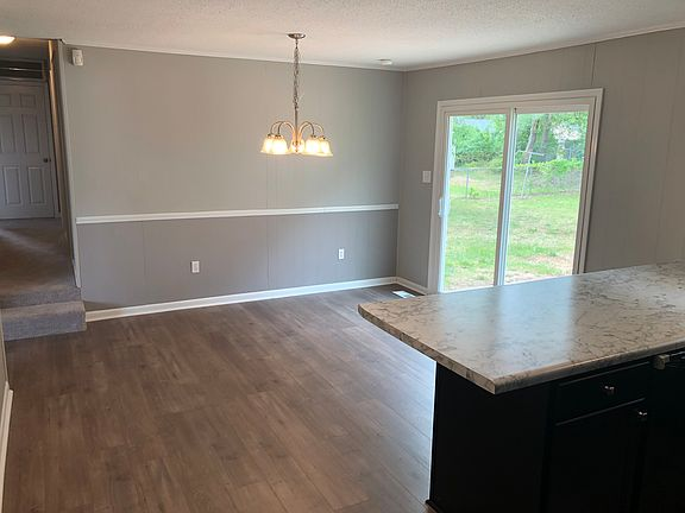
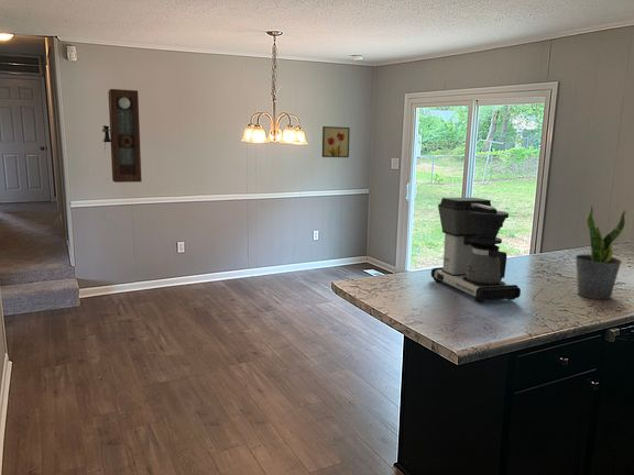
+ wall art (335, 142)
+ pendulum clock (120, 136)
+ coffee maker (476, 246)
+ potted plant (599, 250)
